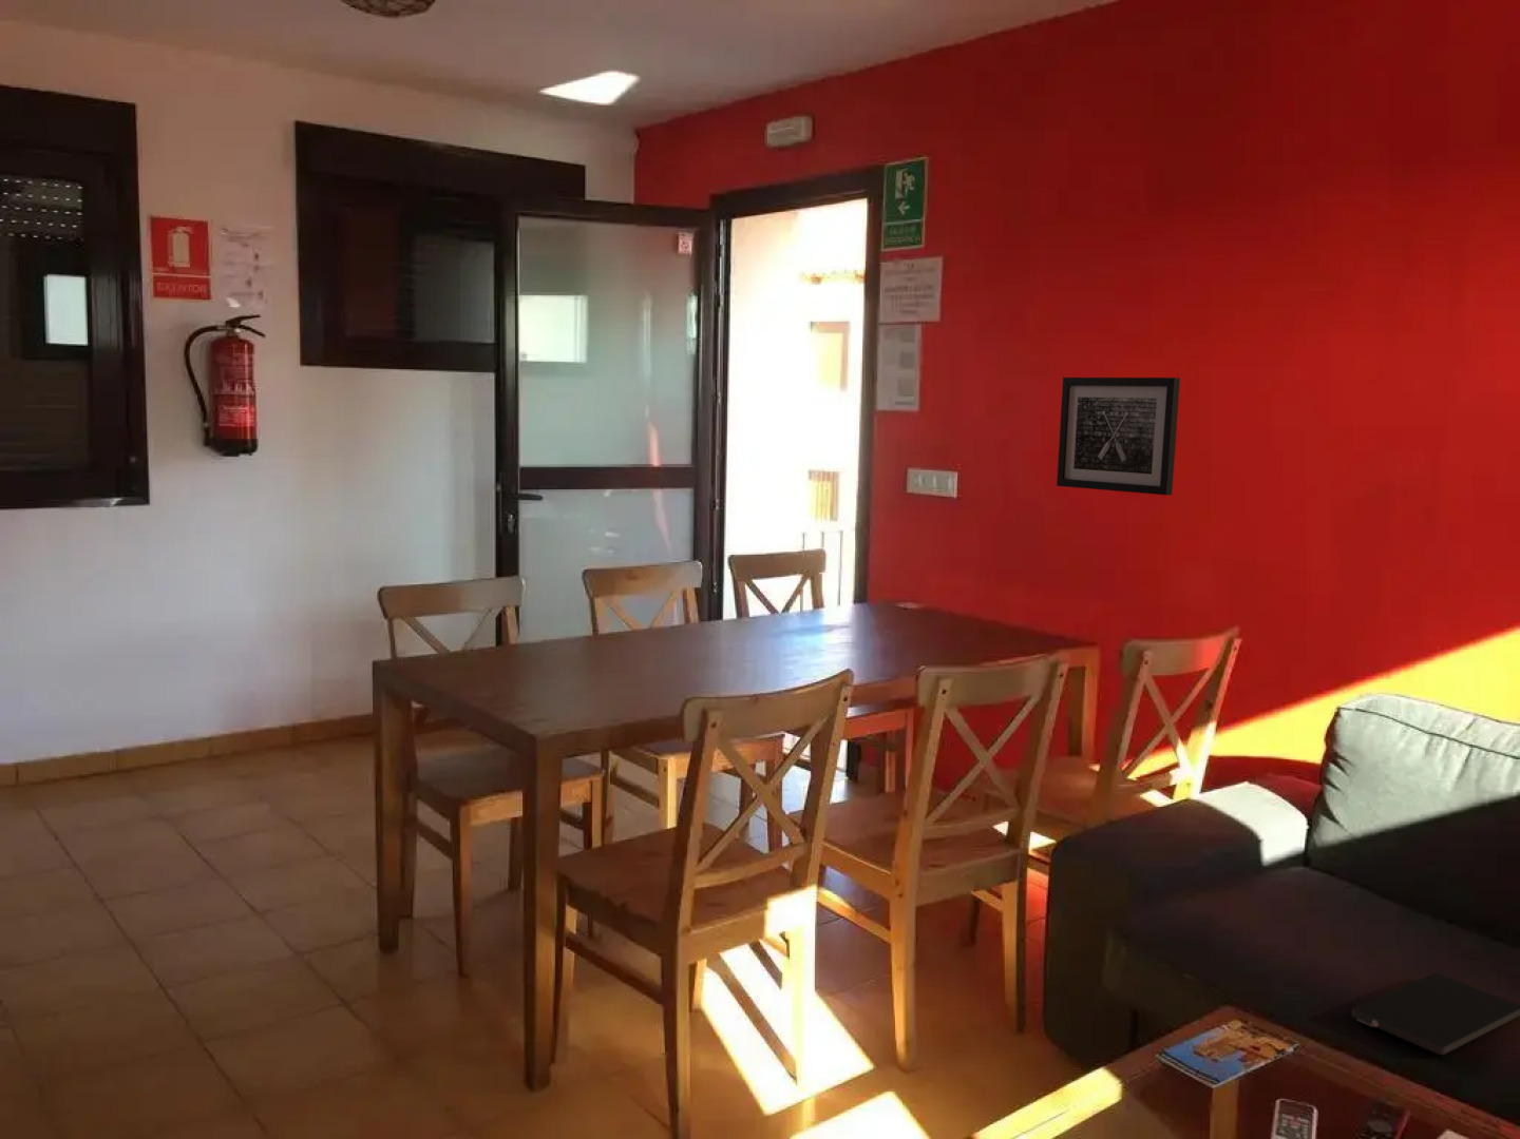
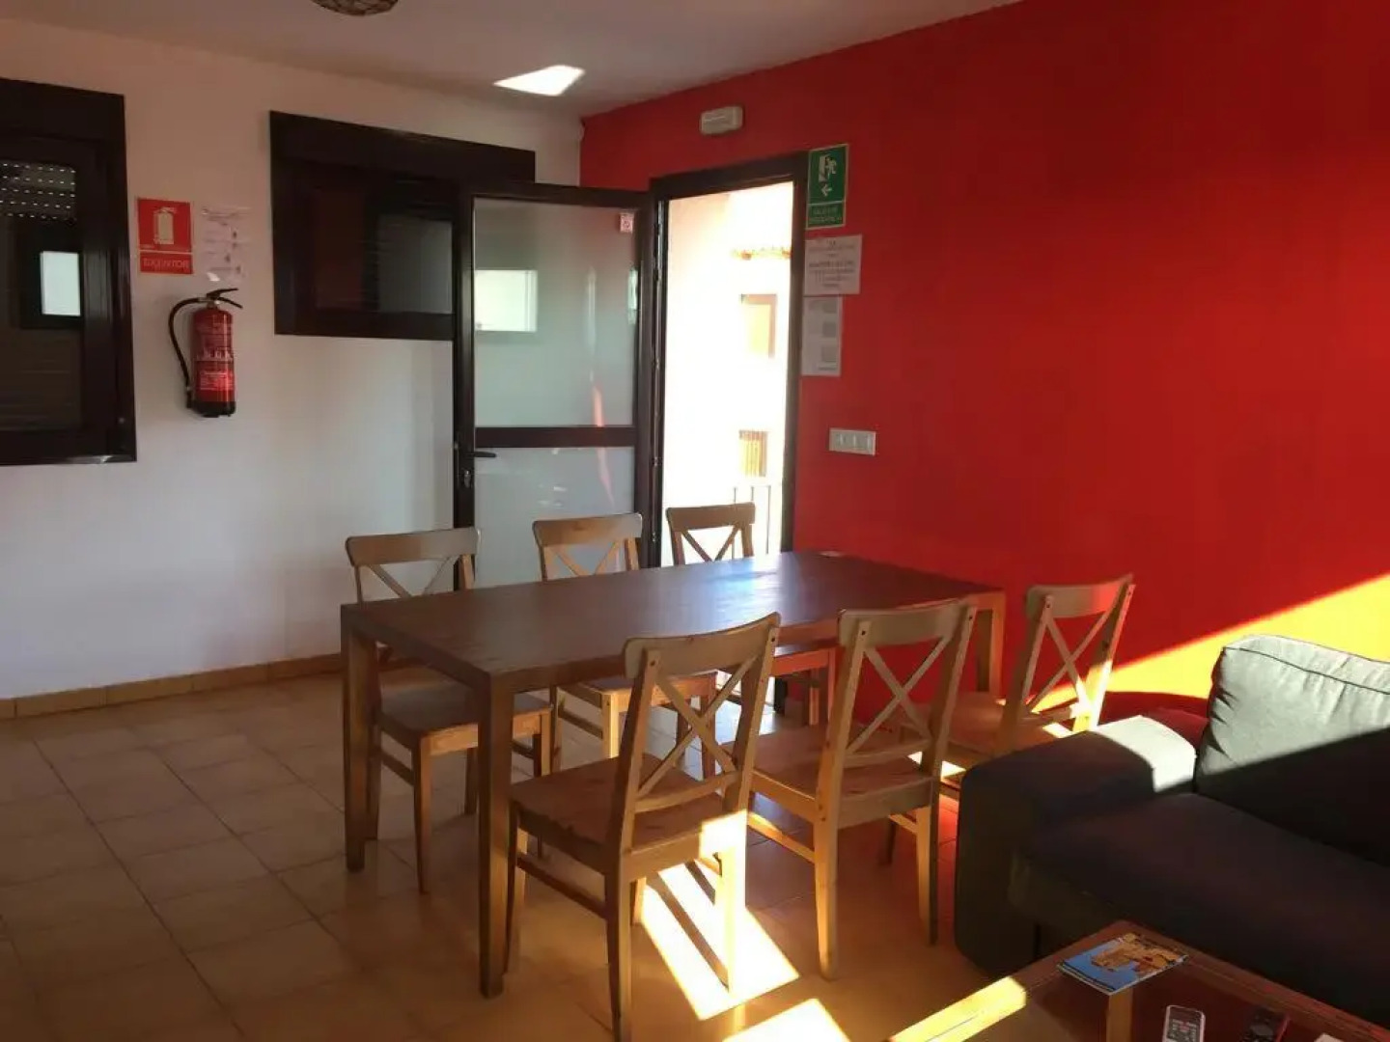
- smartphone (1437, 1010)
- wall art (1115, 433)
